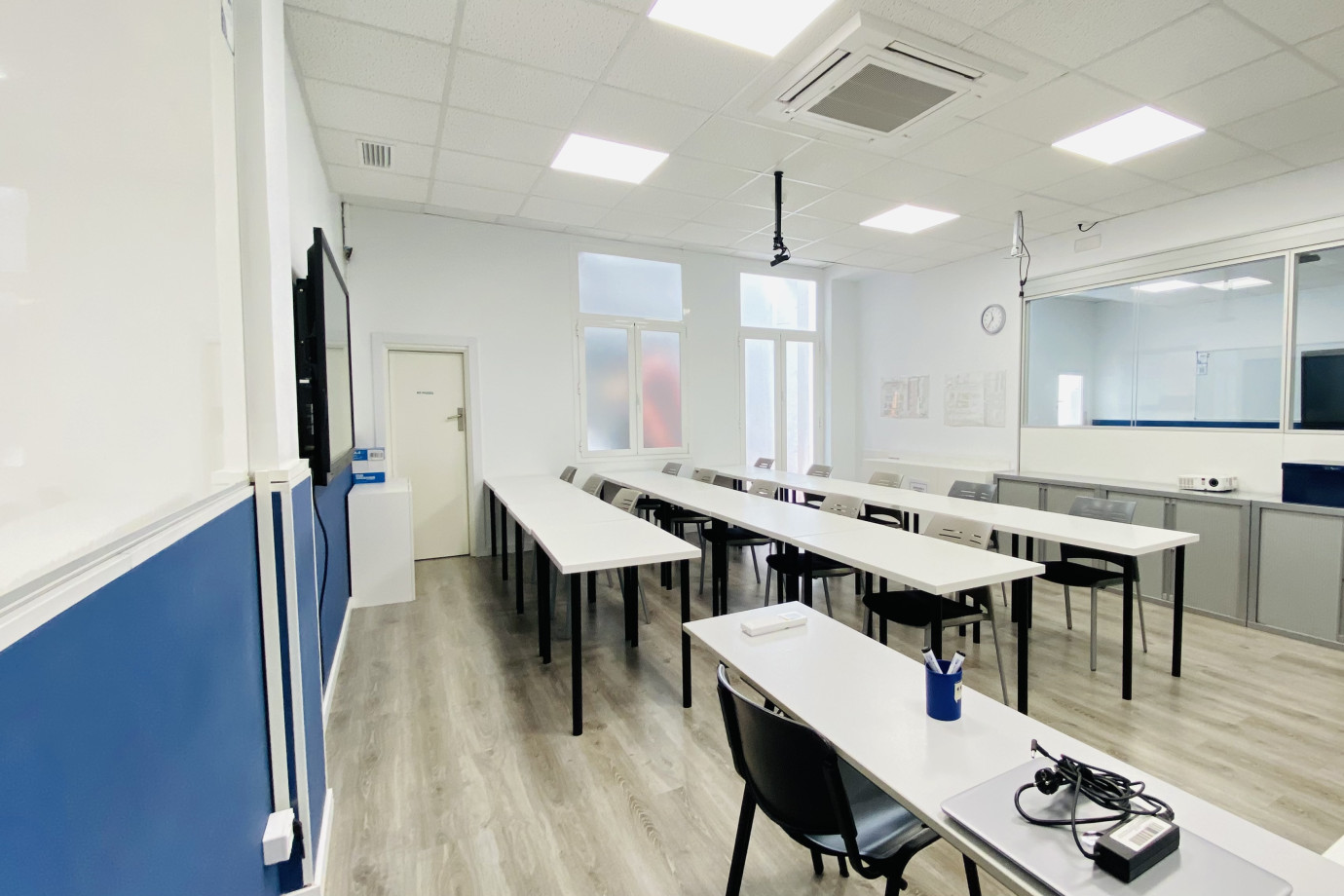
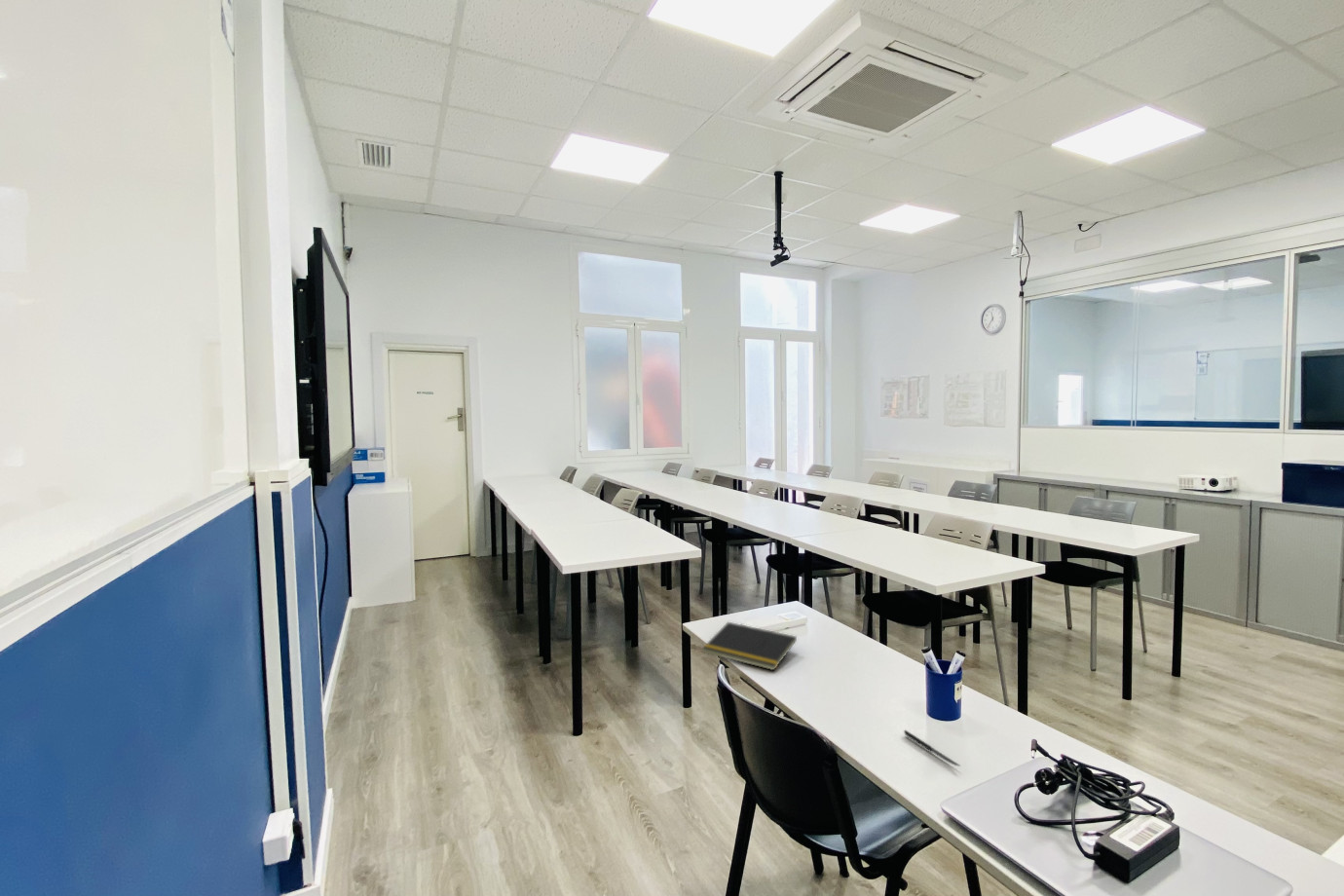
+ notepad (749, 644)
+ kitchen knife (930, 749)
